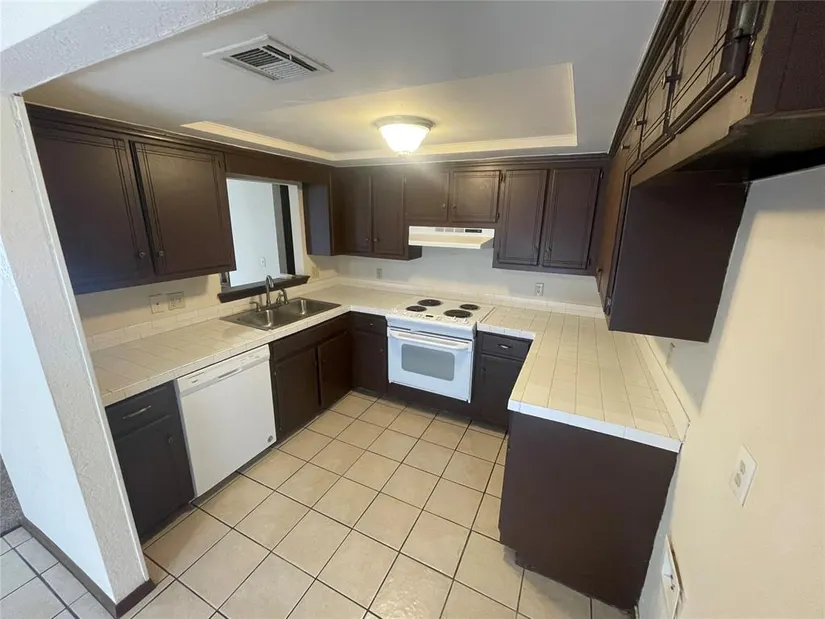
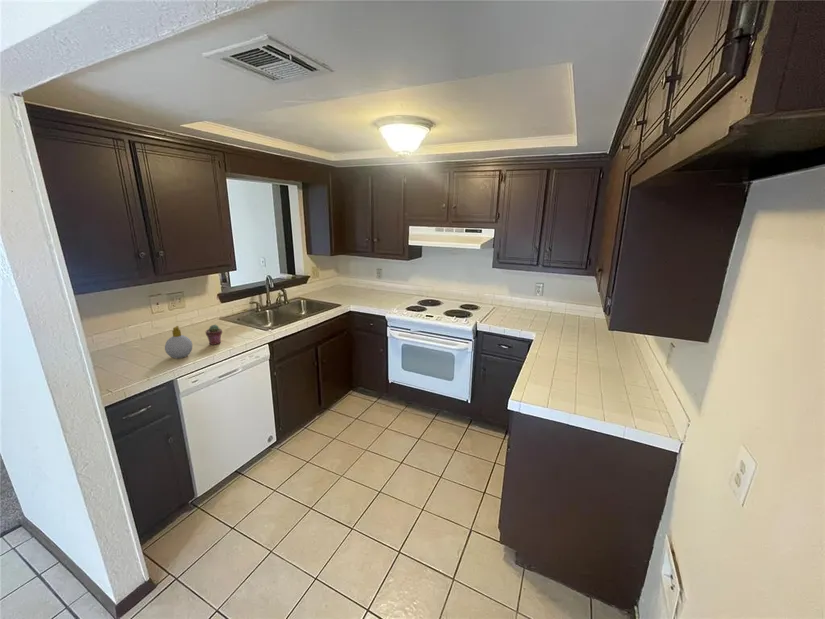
+ potted succulent (214, 334)
+ soap bottle (178, 342)
